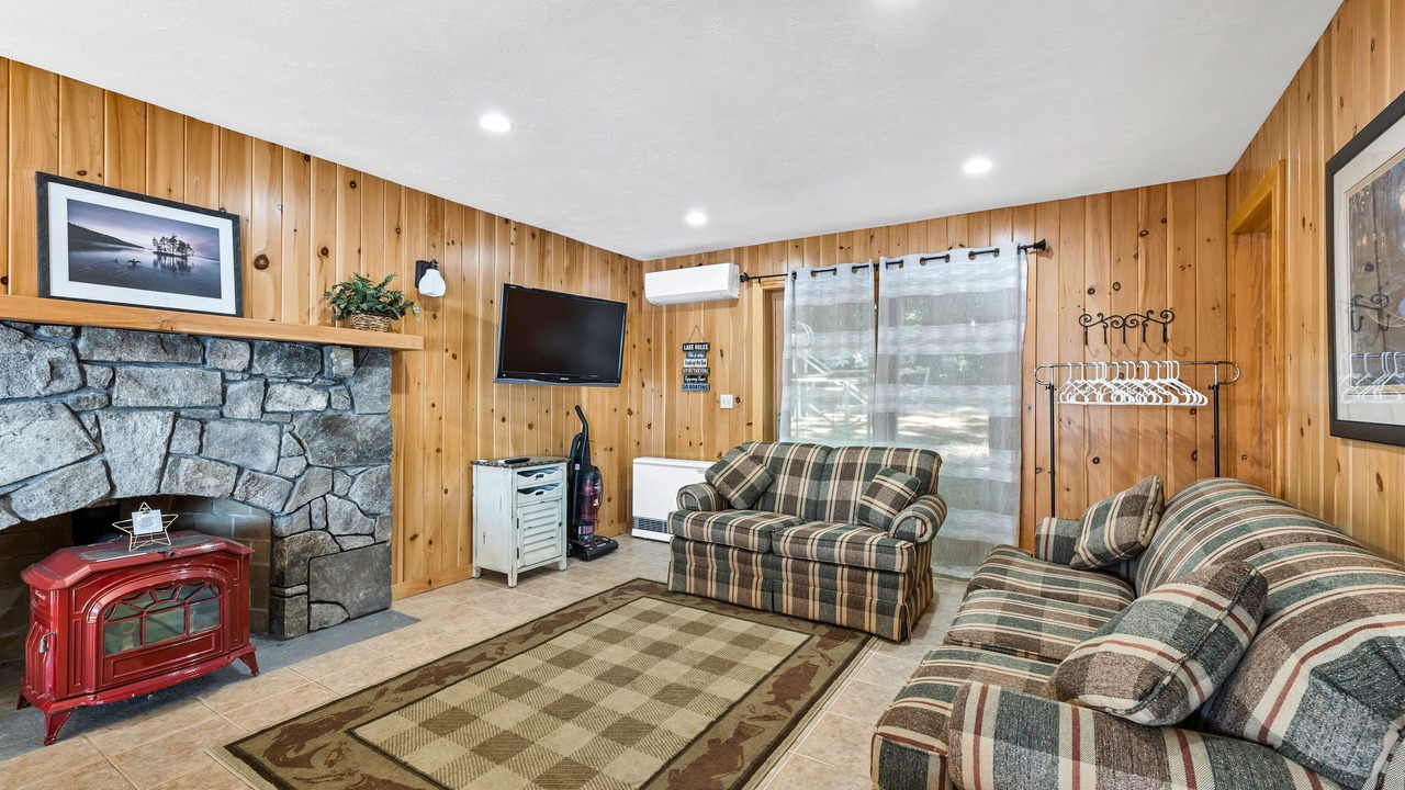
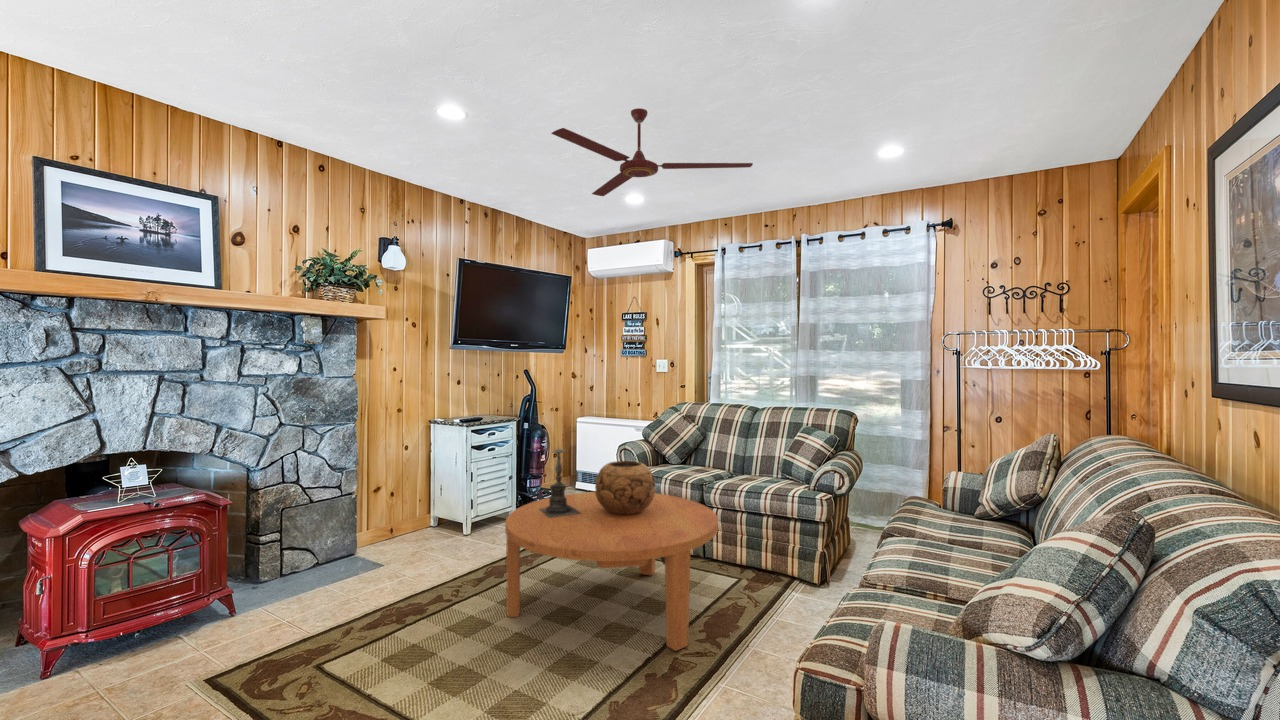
+ ceiling fan (642, 152)
+ decorative bowl (625, 487)
+ coffee table (612, 561)
+ candle holder (559, 475)
